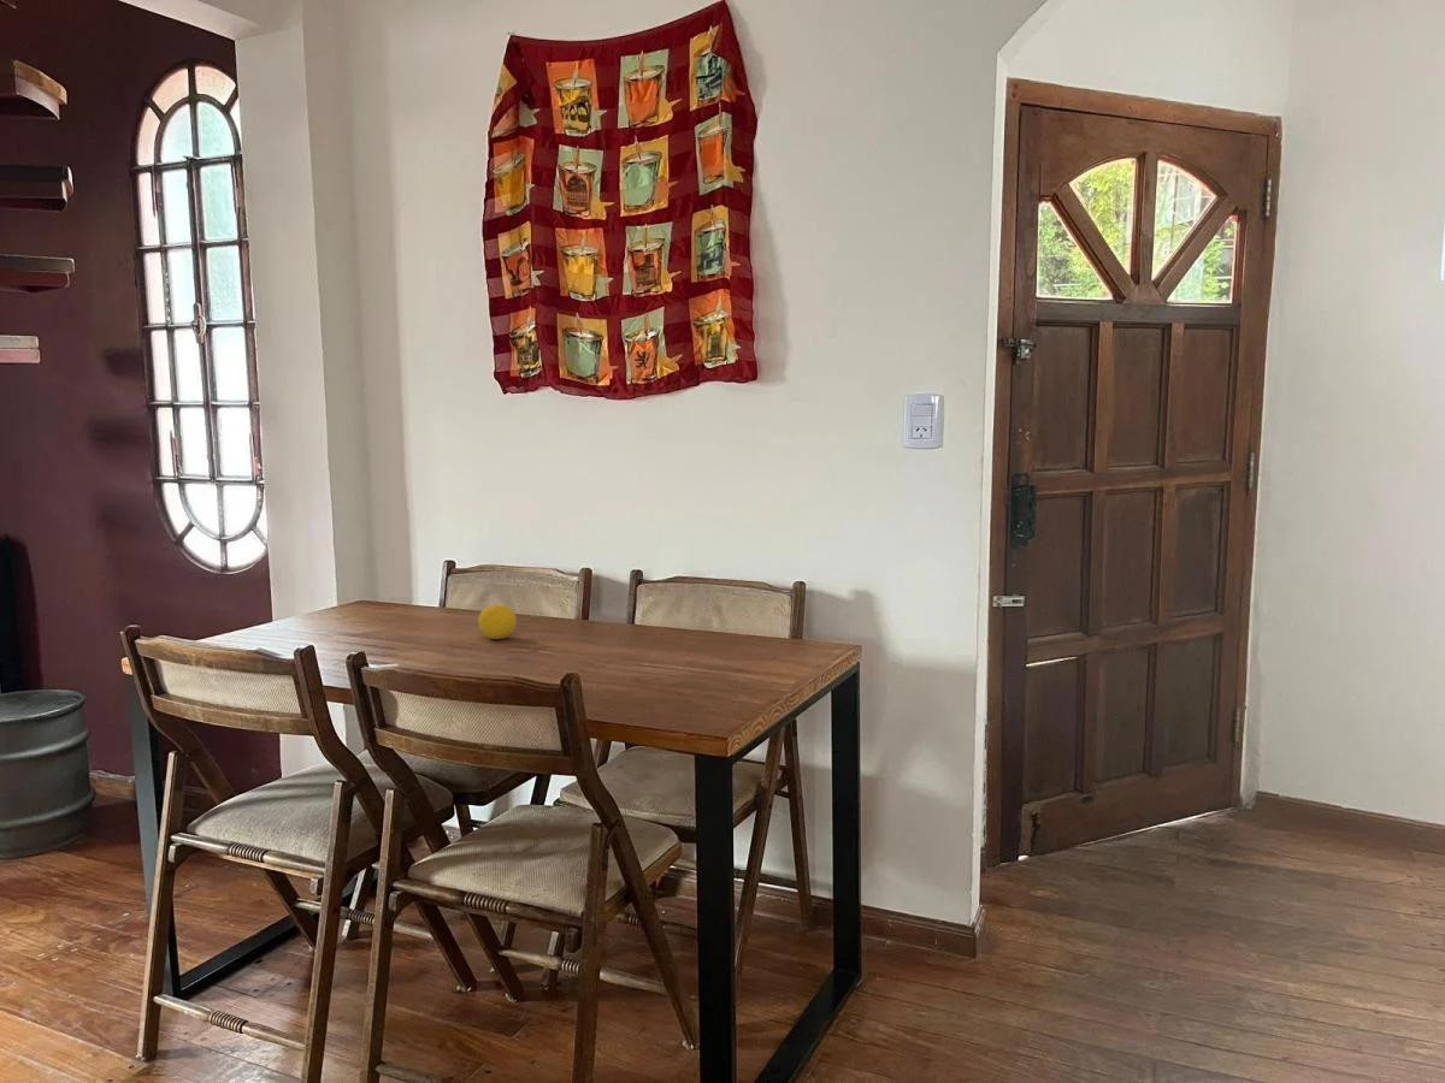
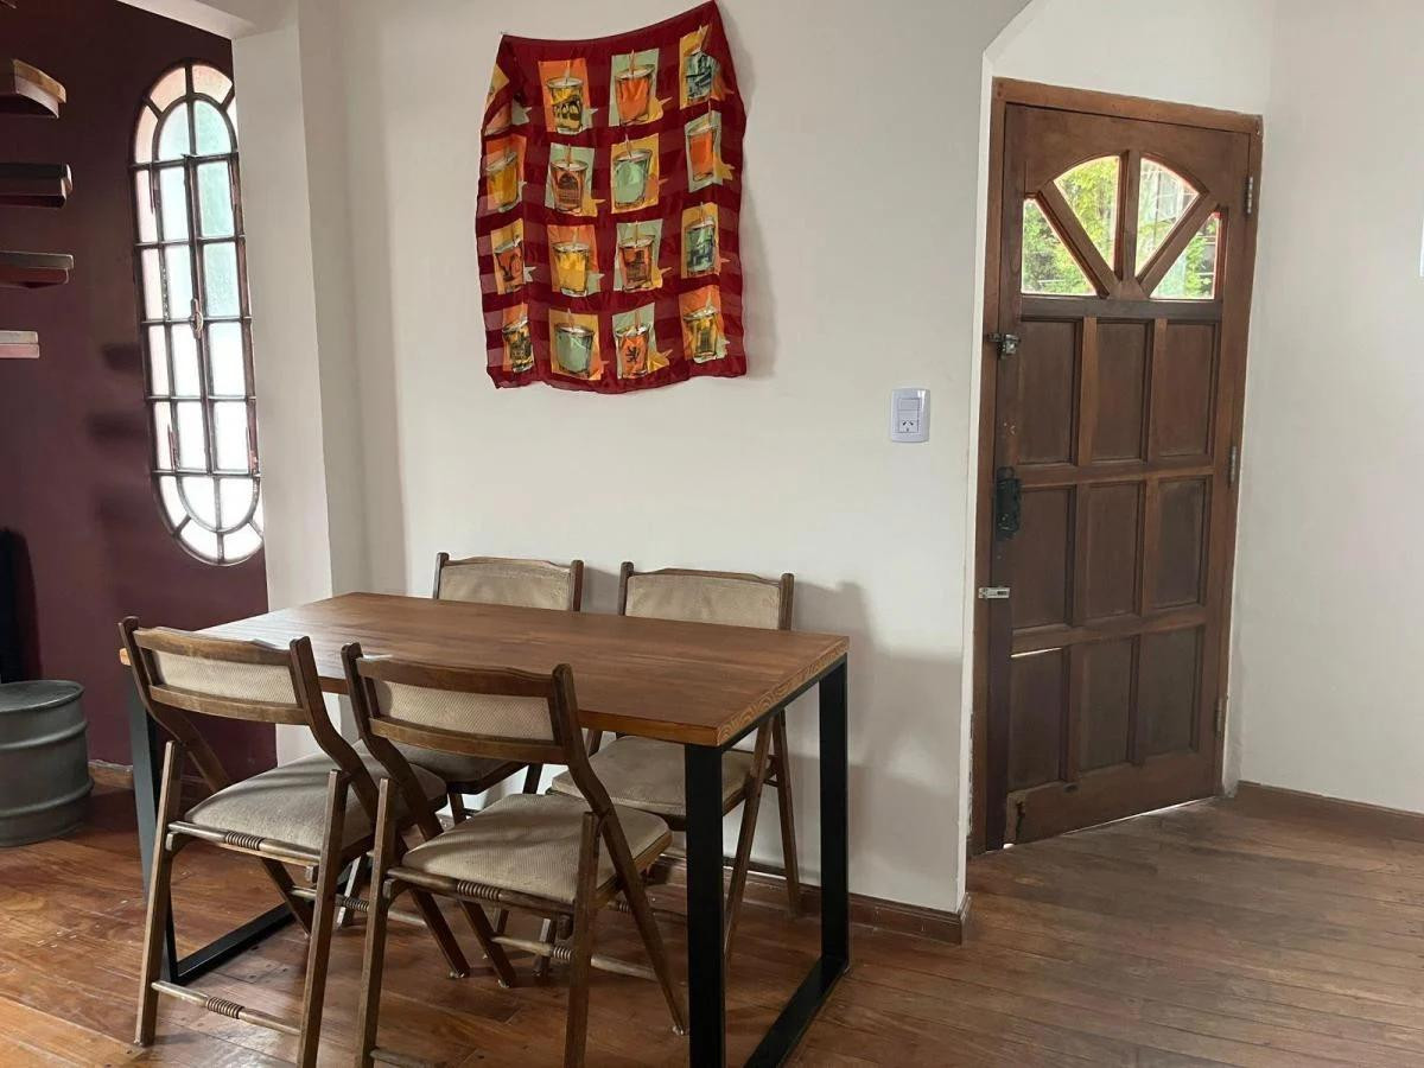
- fruit (497, 621)
